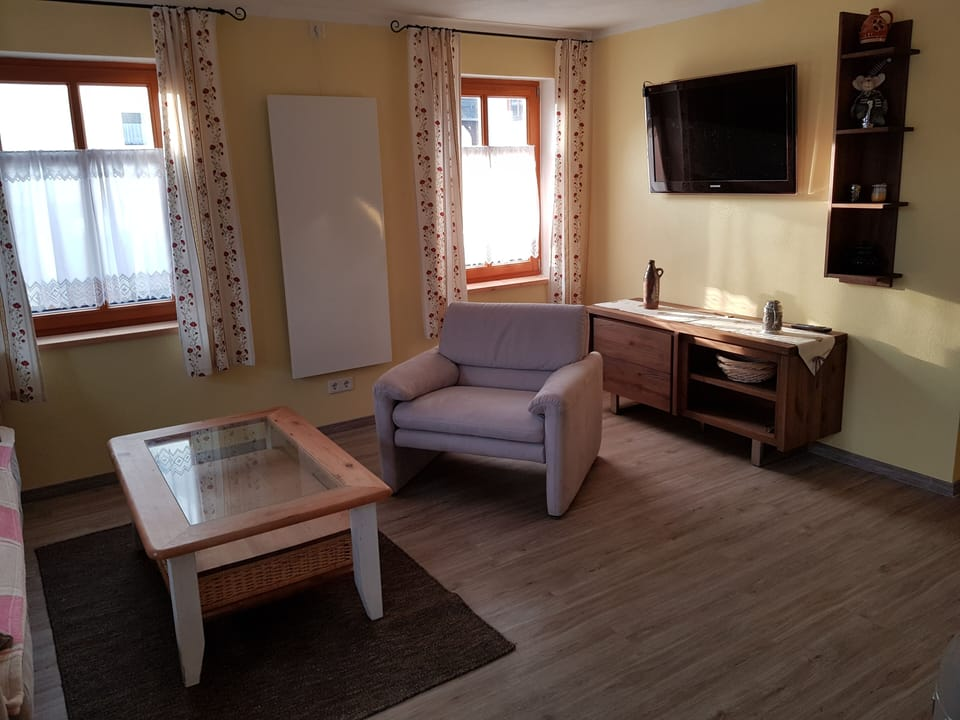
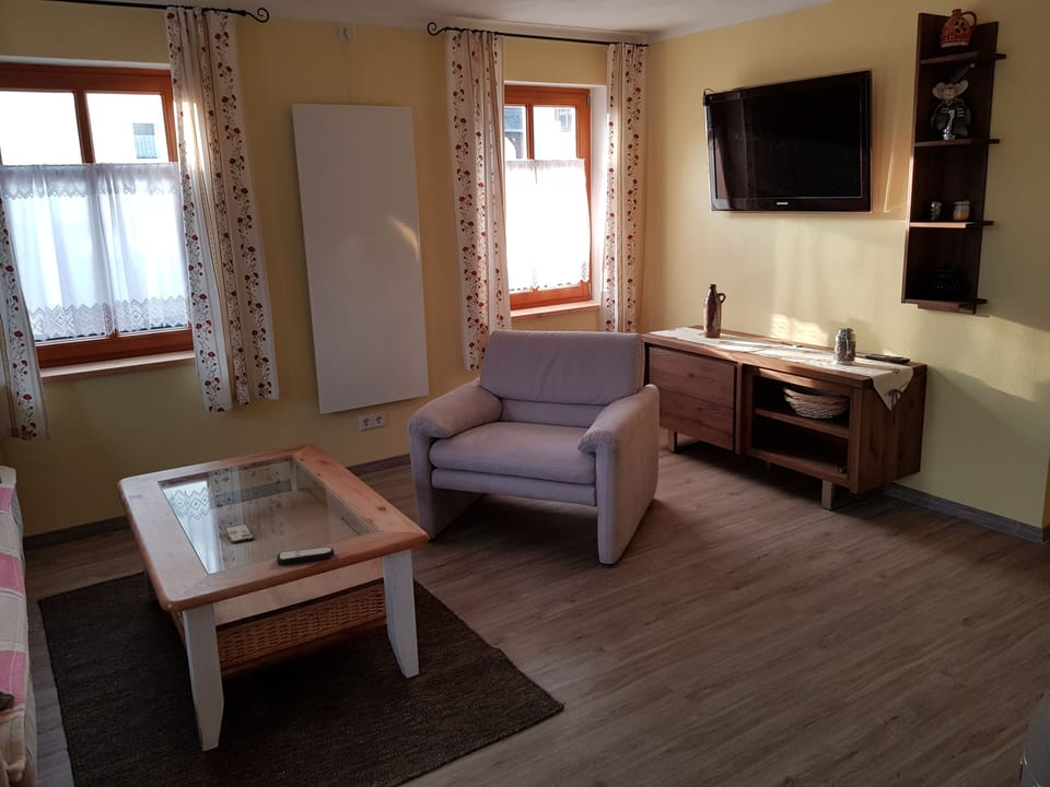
+ phone case (238, 533)
+ remote control (305, 554)
